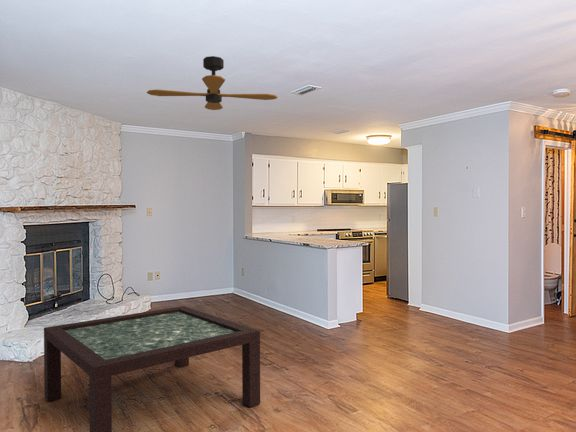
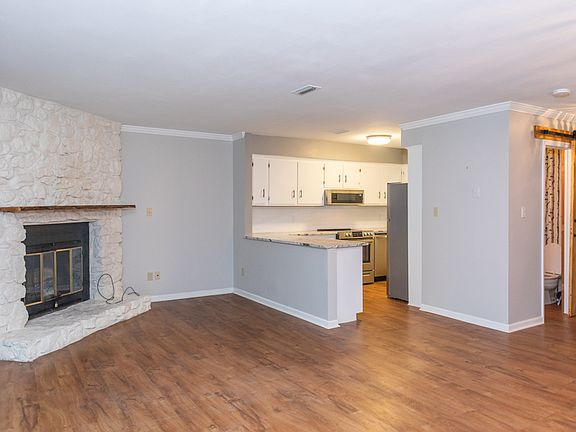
- ceiling fan (213, 80)
- coffee table (150, 365)
